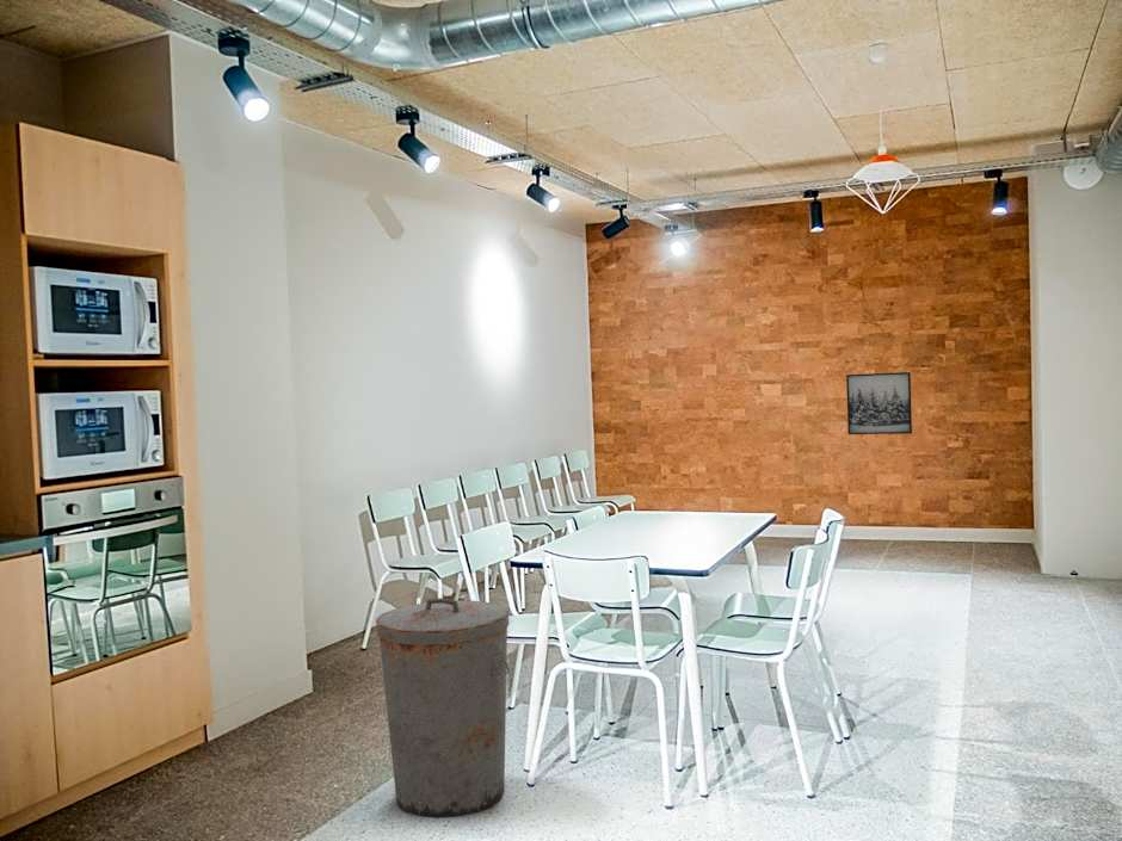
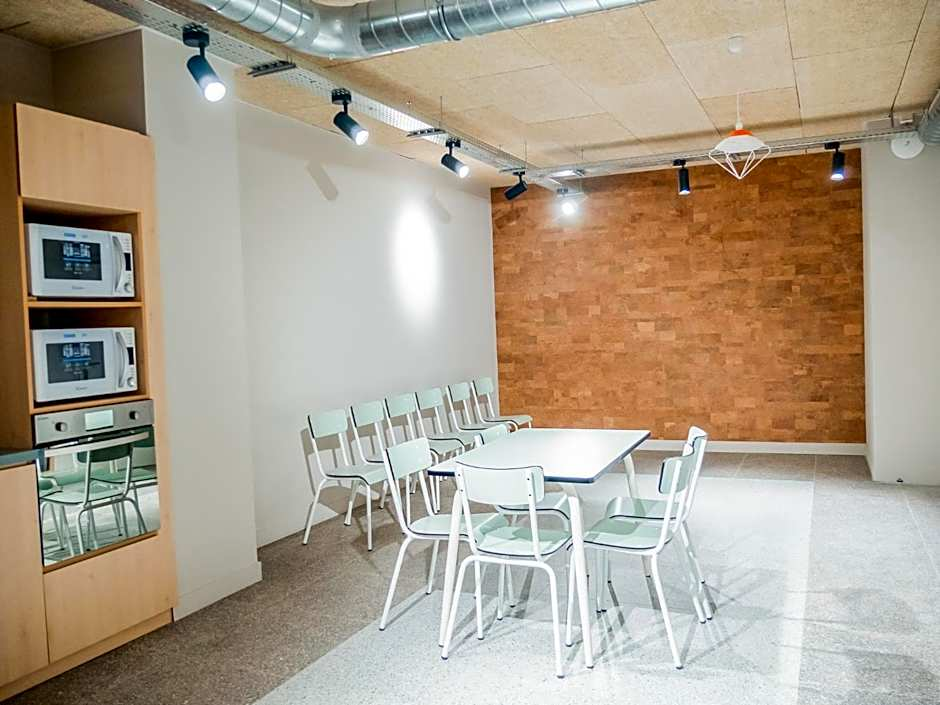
- wall art (879, 403)
- trash can (445, 695)
